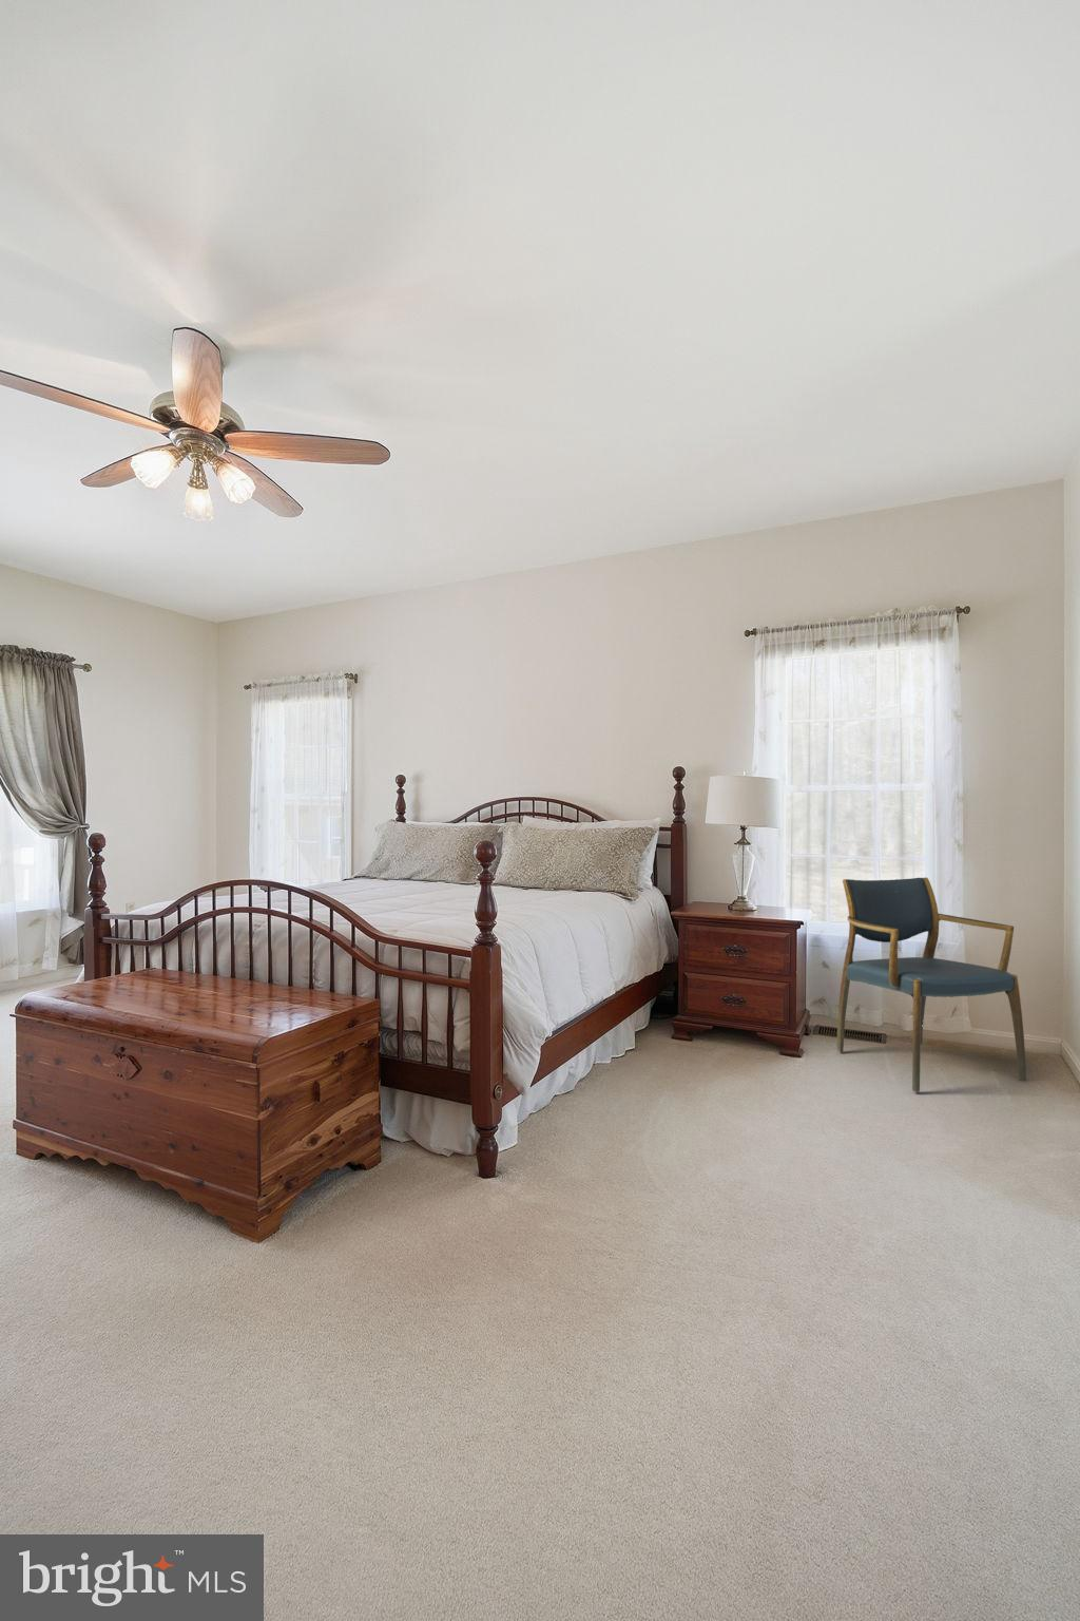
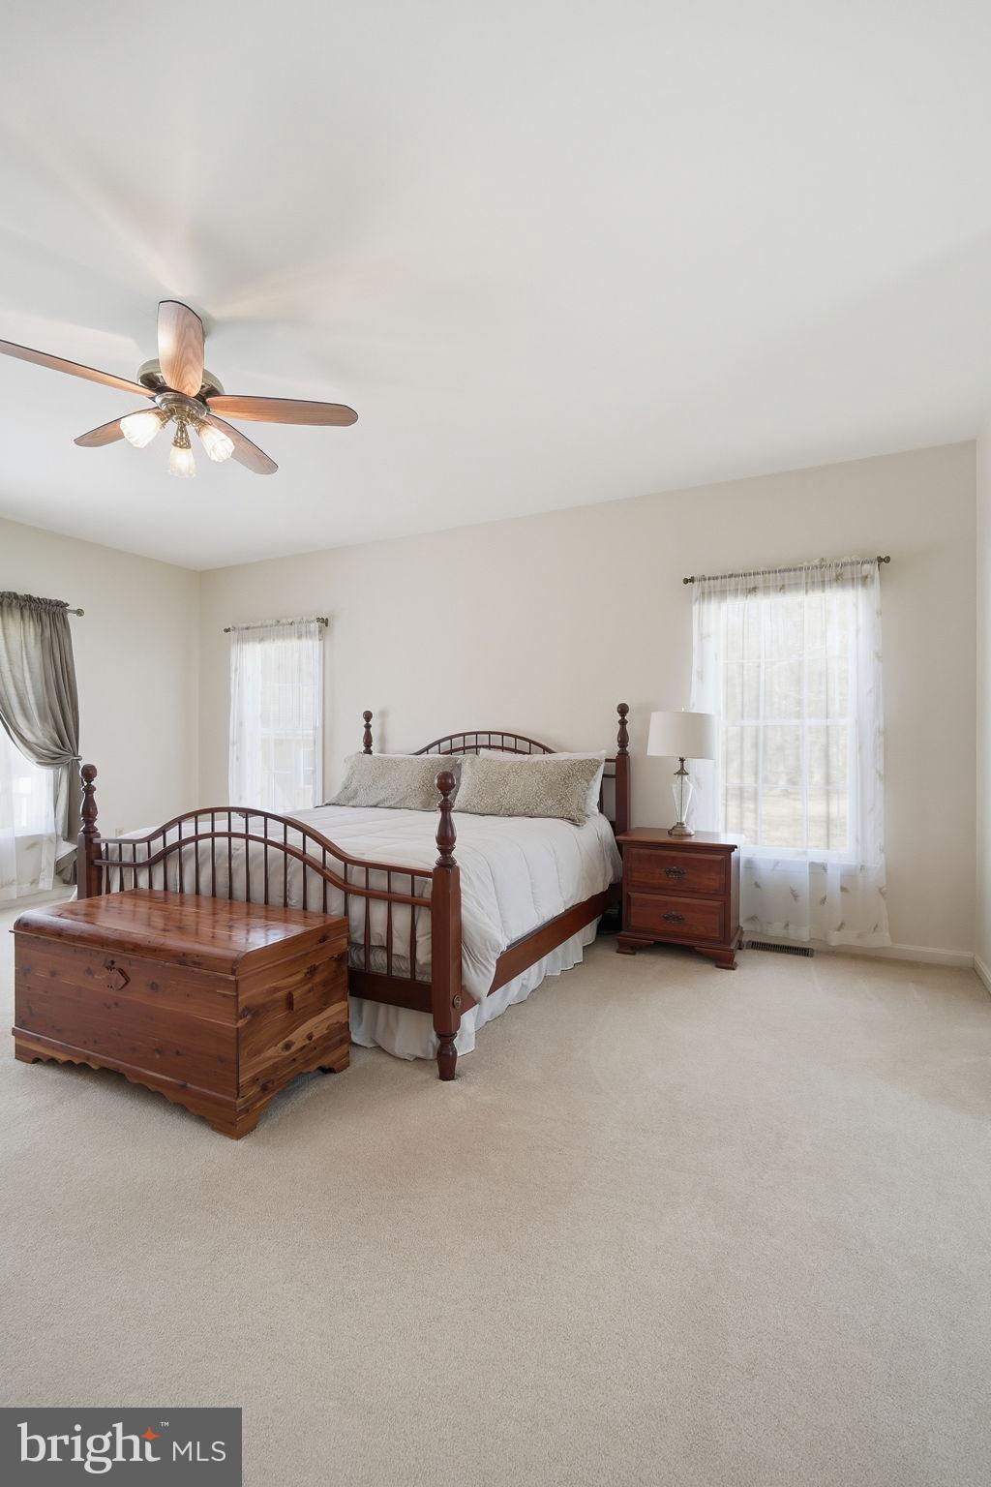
- armchair (925, 975)
